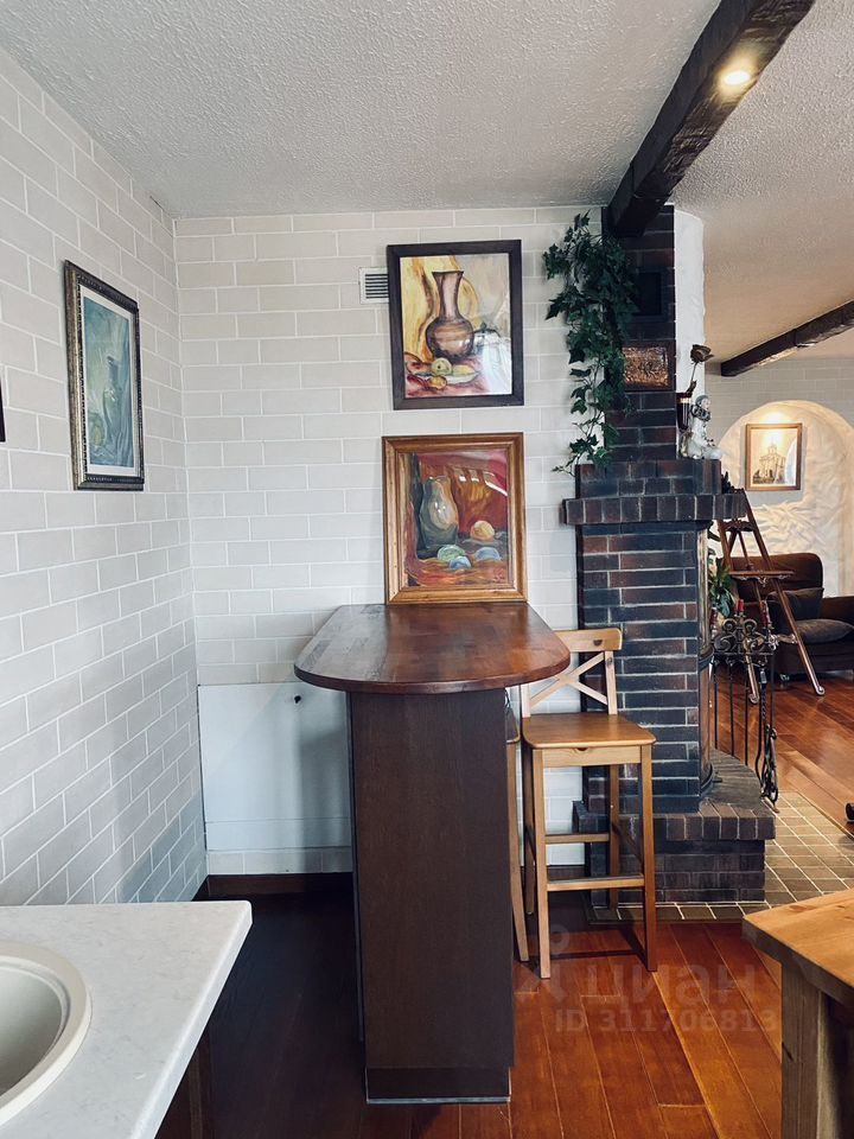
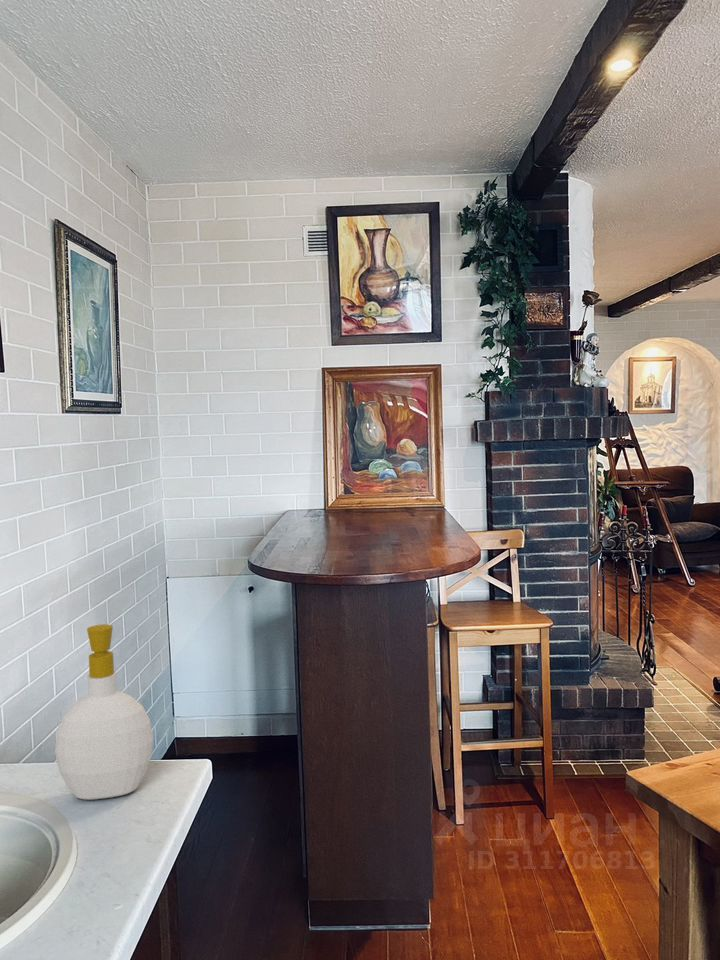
+ soap bottle (103, 708)
